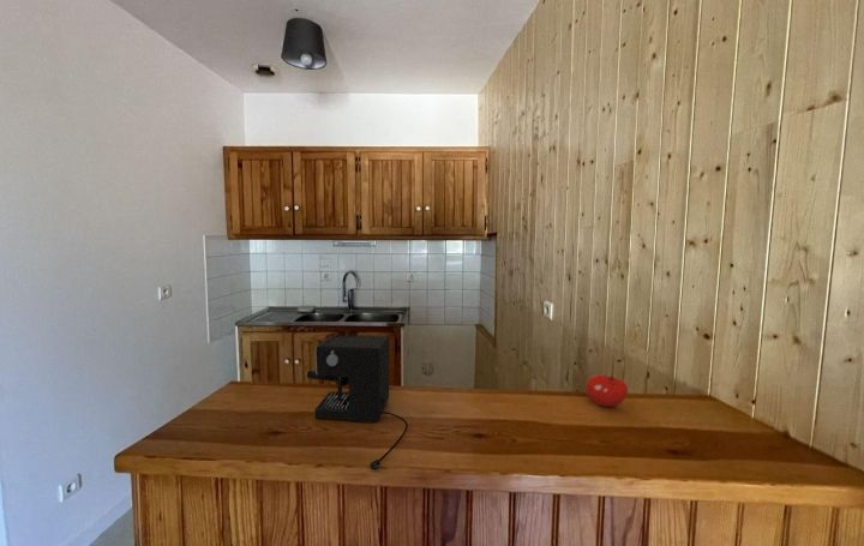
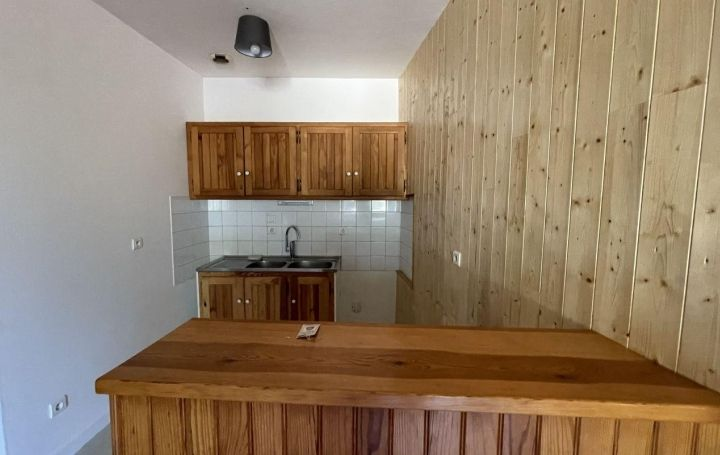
- fruit (606, 389)
- coffee maker (347, 392)
